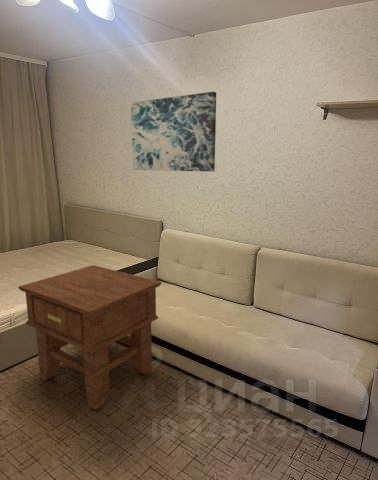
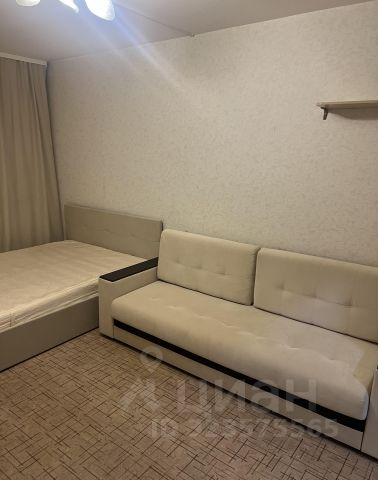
- side table (94, 330)
- wall art (170, 135)
